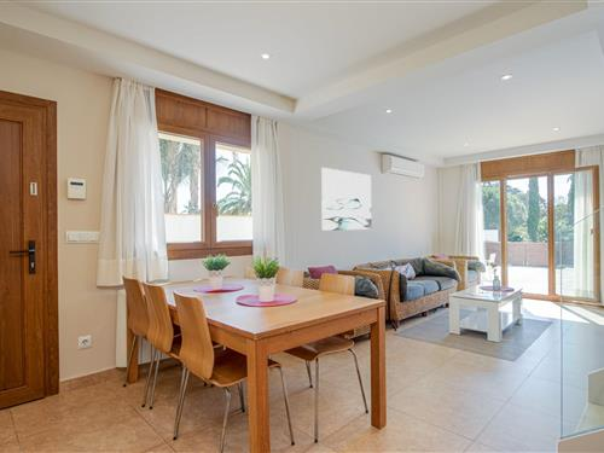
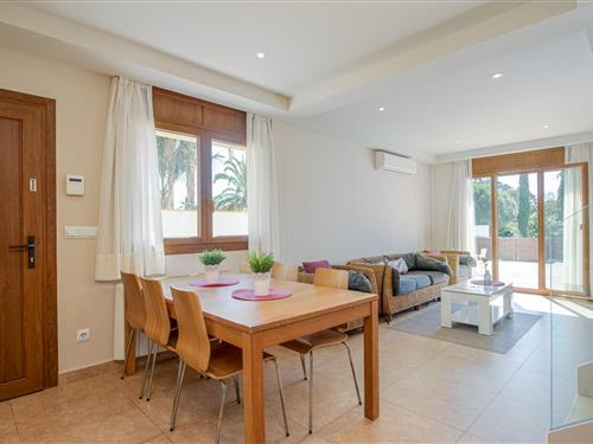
- wall art (348, 201)
